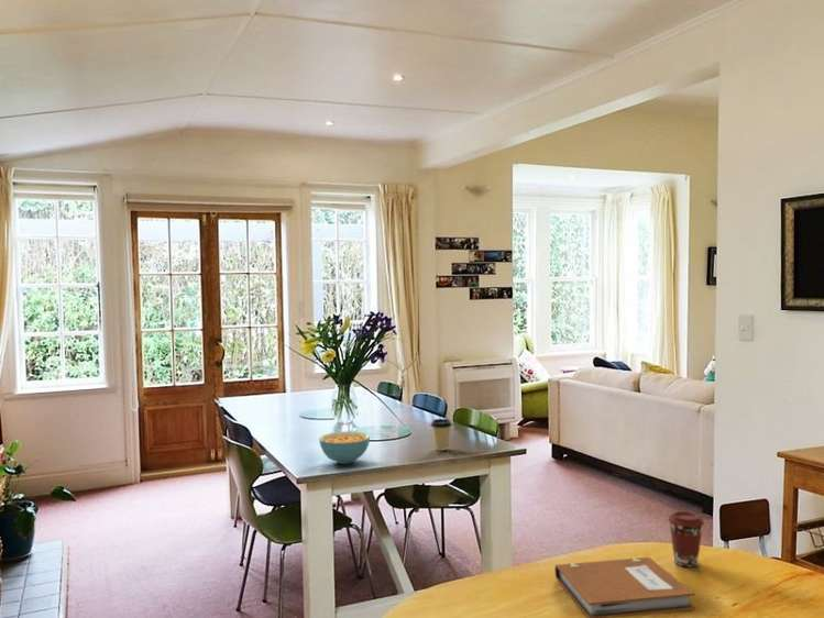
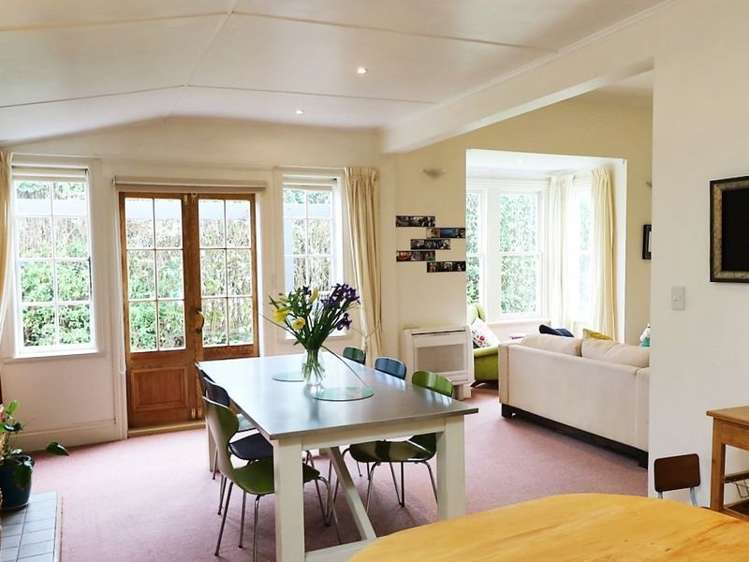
- cereal bowl (344, 449)
- notebook (623, 584)
- coffee cup (441, 434)
- coffee cup (685, 539)
